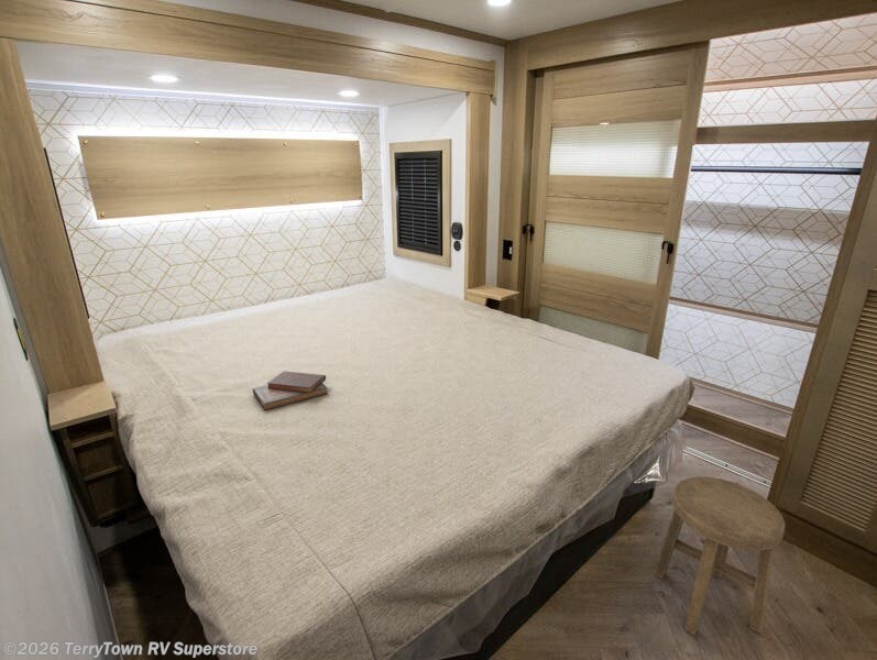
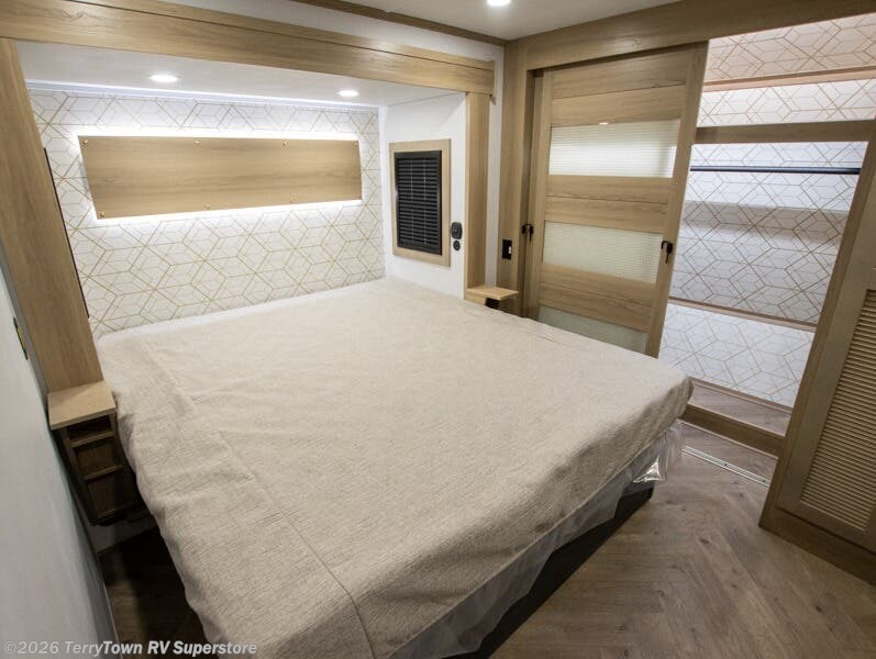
- stool (715, 553)
- diary (292, 385)
